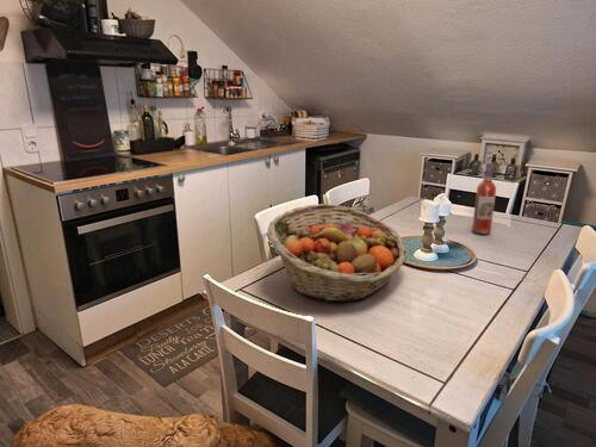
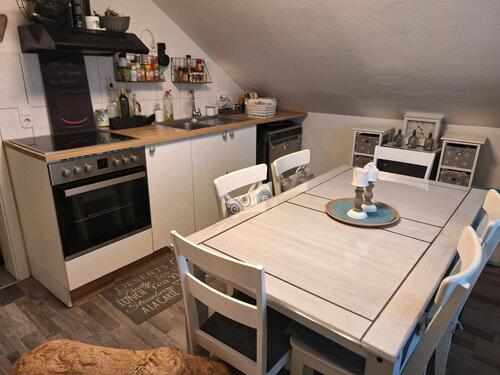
- wine bottle (485, 198)
- fruit basket (339, 248)
